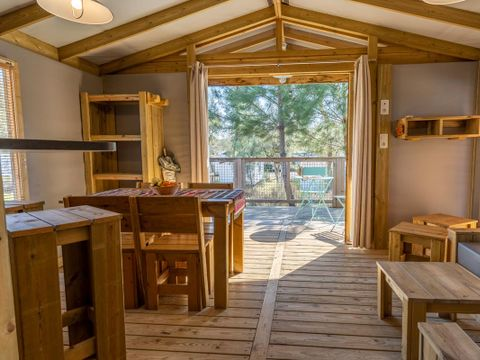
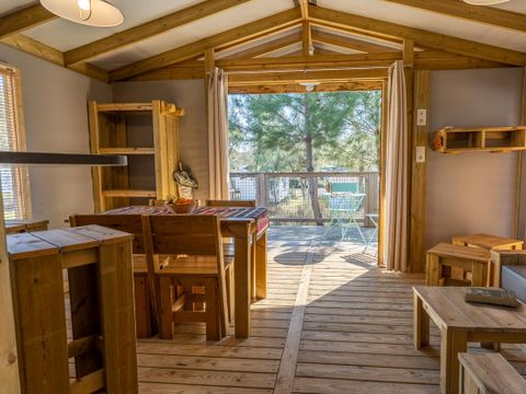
+ book (489, 296)
